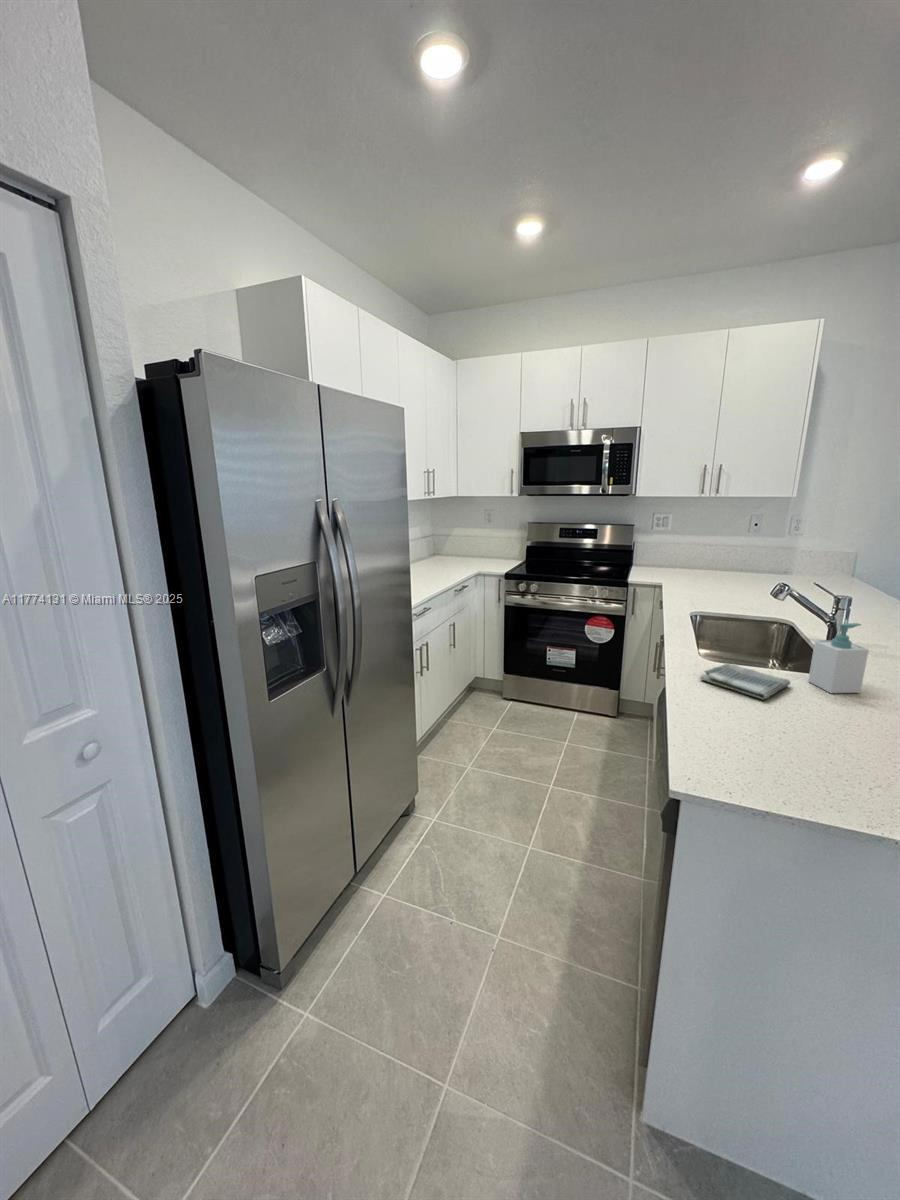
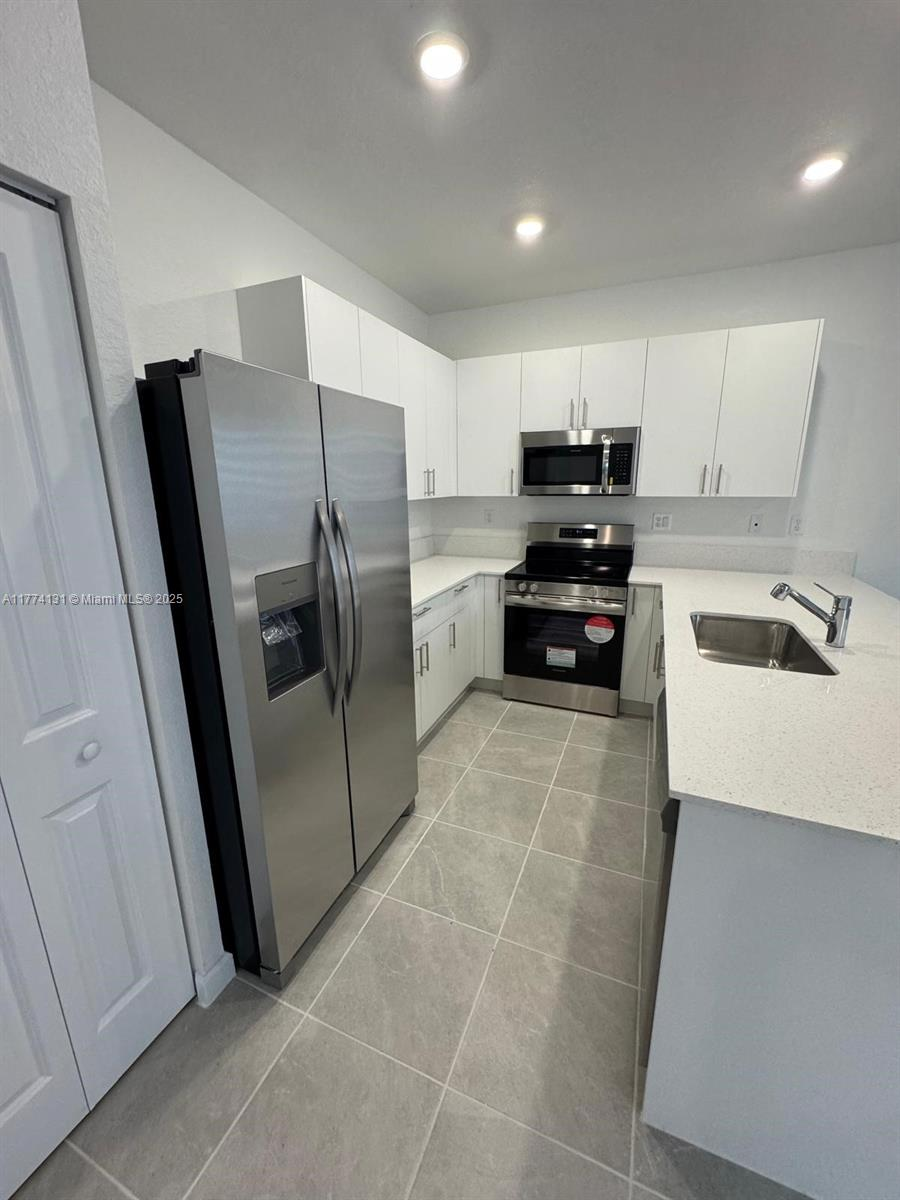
- soap bottle (839, 655)
- dish towel (744, 678)
